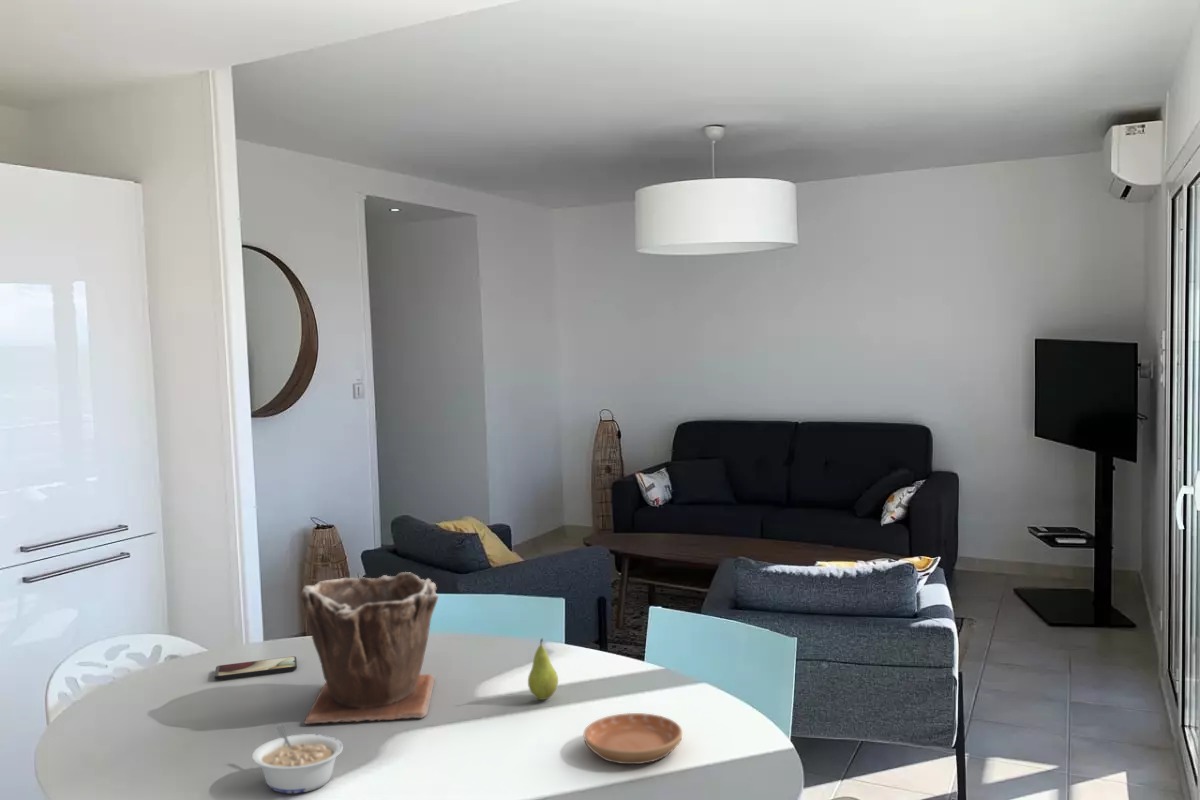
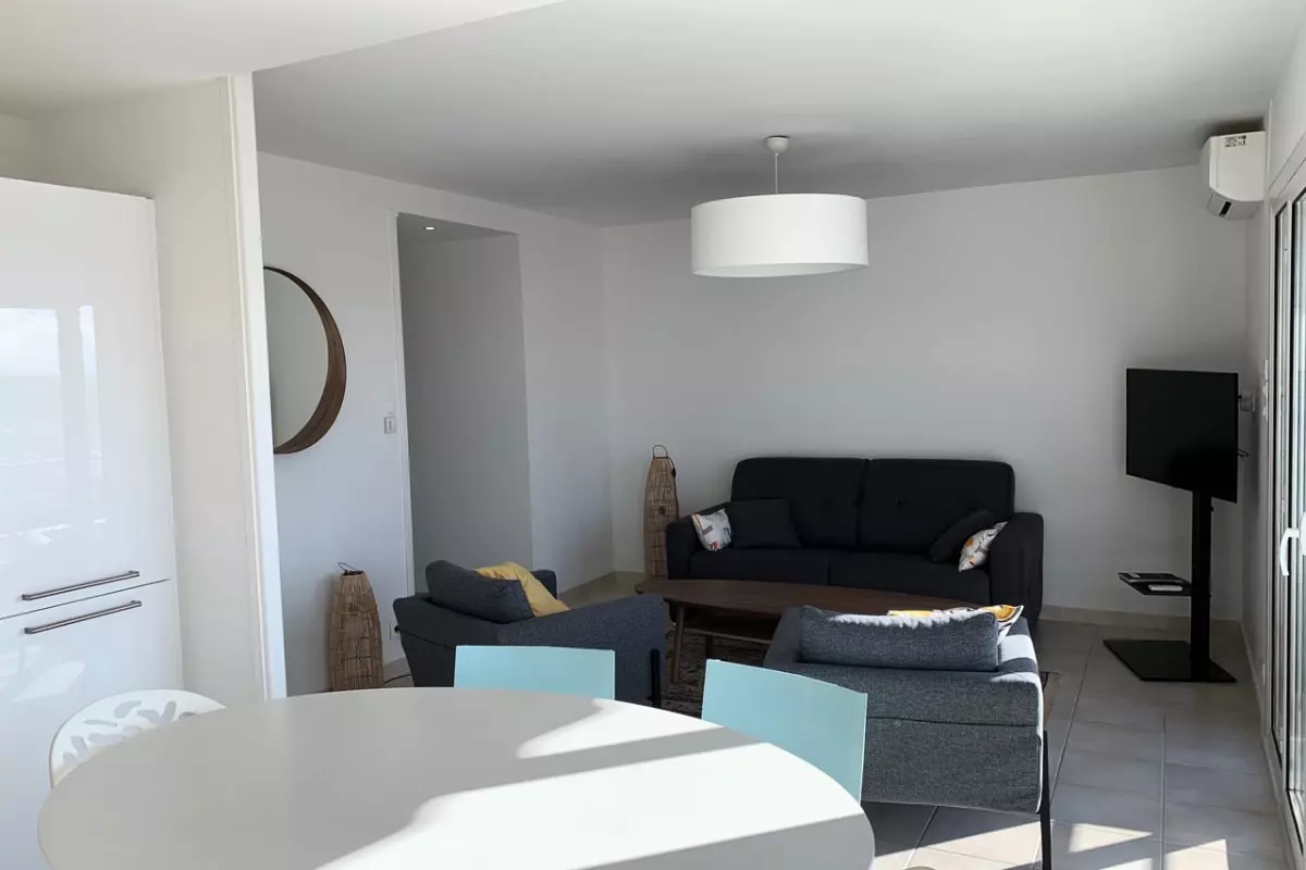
- fruit (542, 667)
- legume (295, 762)
- plant pot (371, 641)
- smartphone (256, 668)
- saucer (633, 739)
